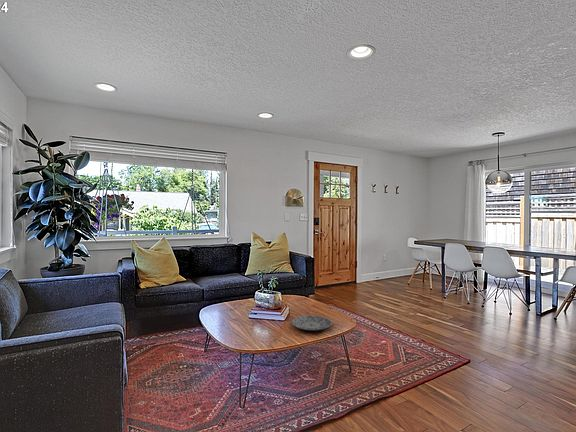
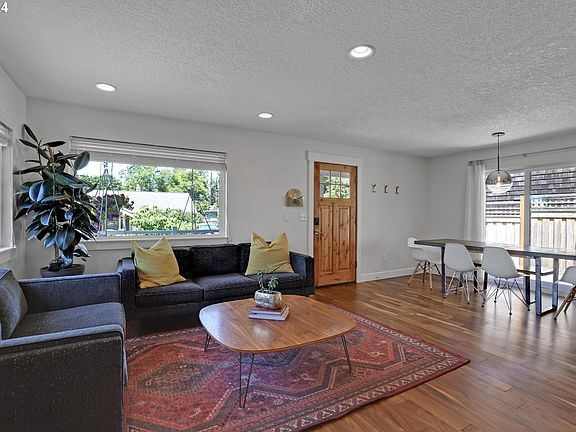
- plate (311, 323)
